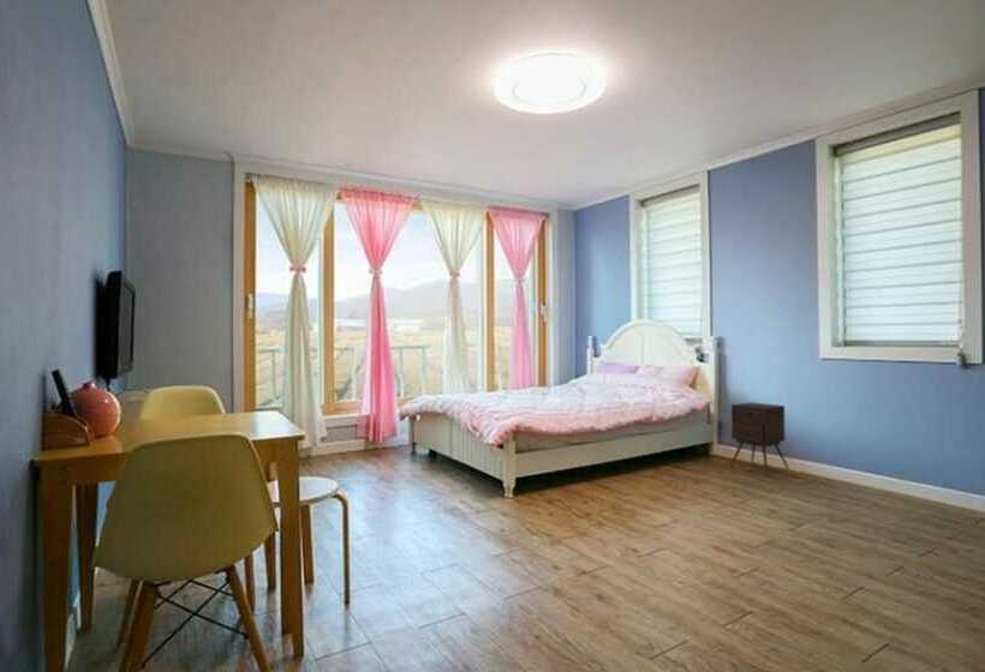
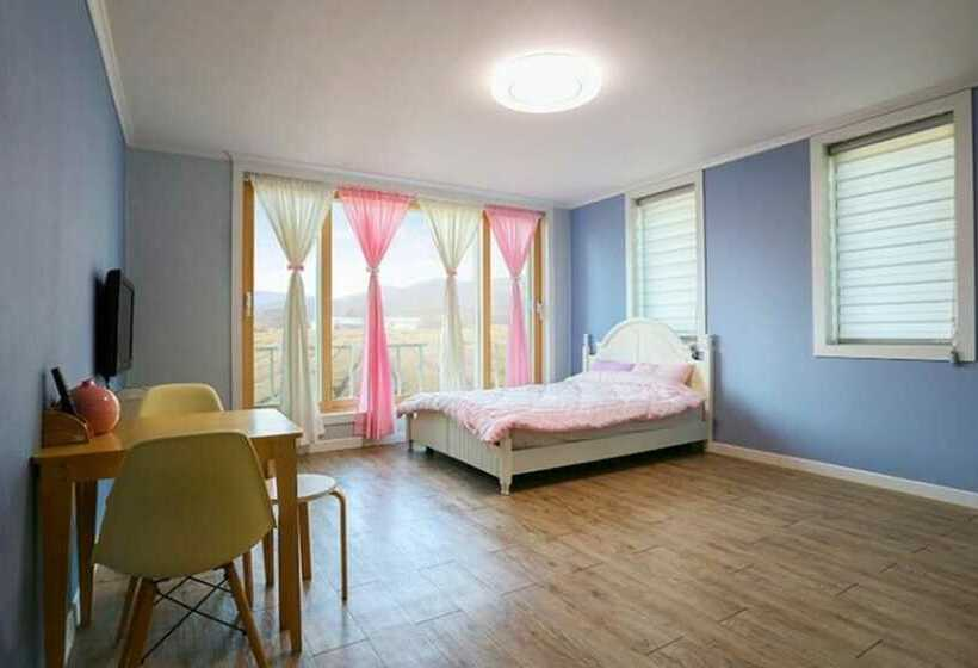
- side table (758, 437)
